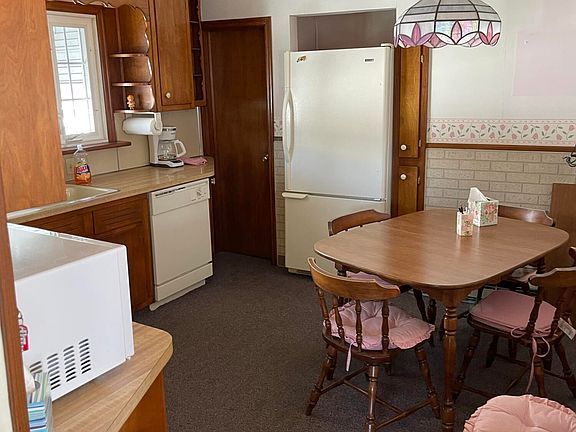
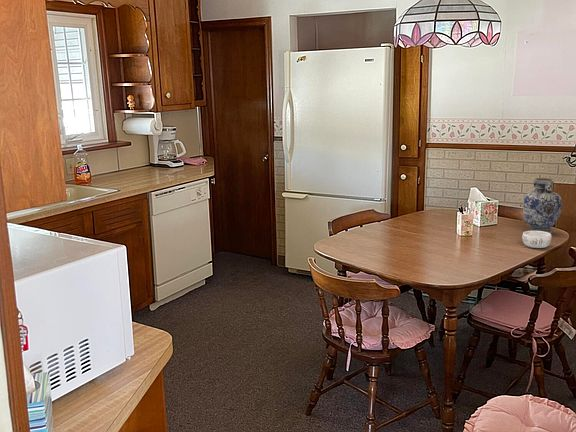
+ decorative vase (542, 206)
+ decorative bowl (536, 240)
